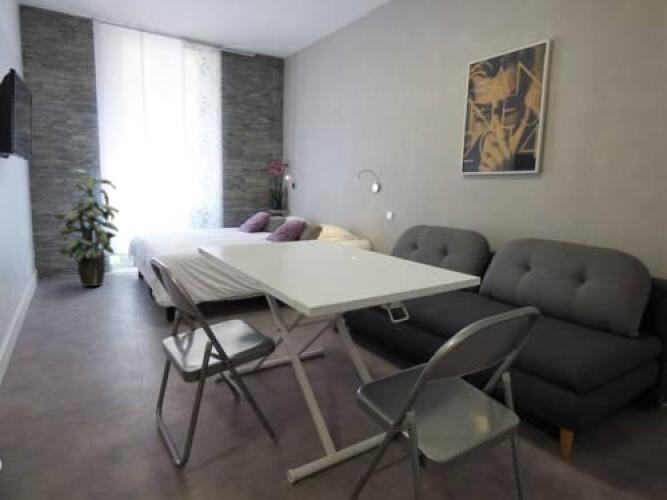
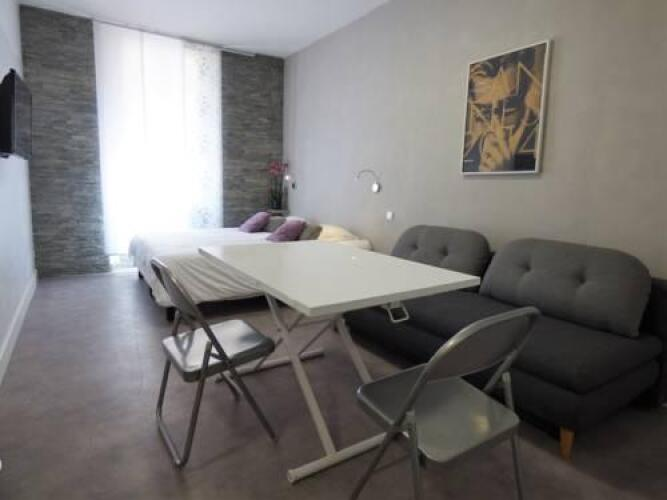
- indoor plant (87, 228)
